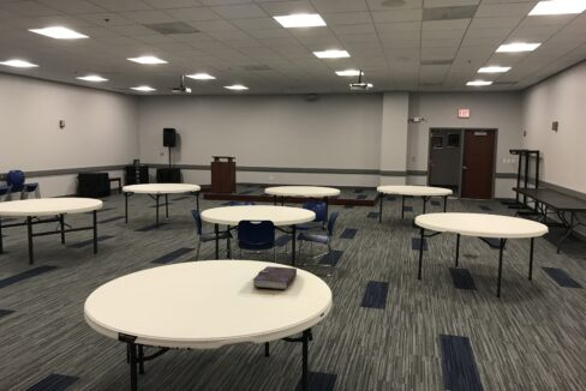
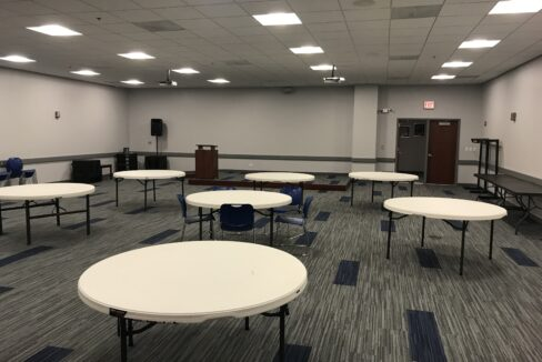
- book (275, 276)
